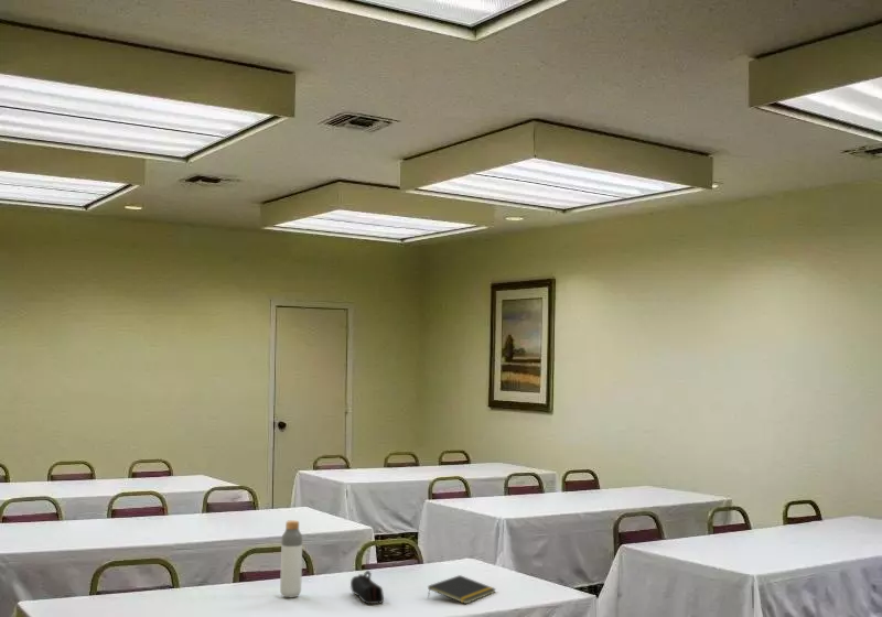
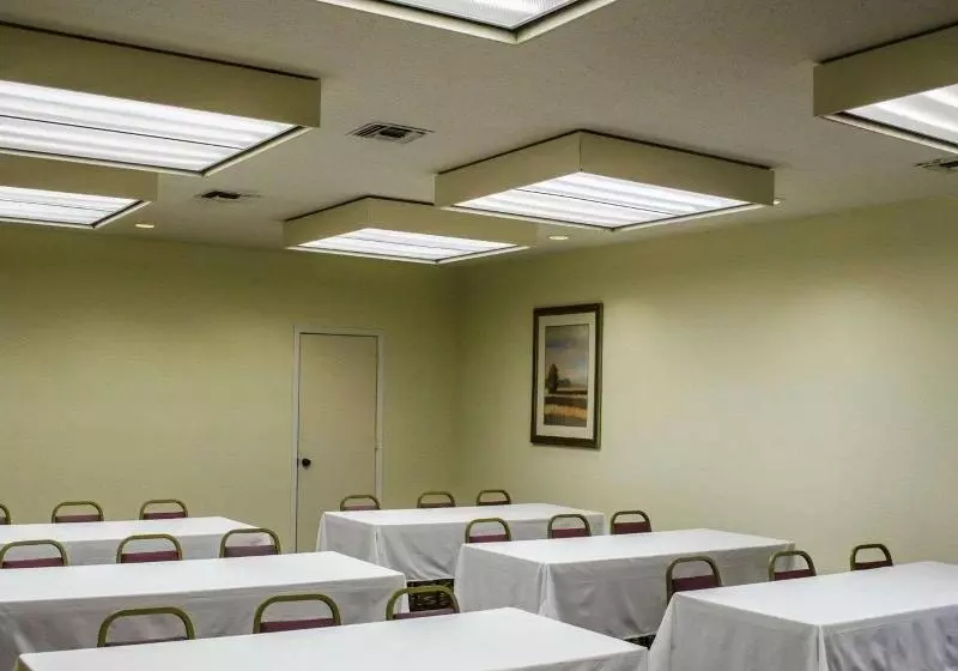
- notepad (462, 588)
- pencil case (366, 584)
- bottle (291, 558)
